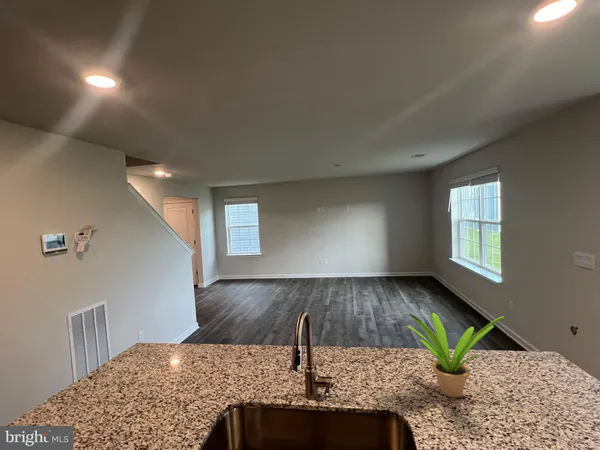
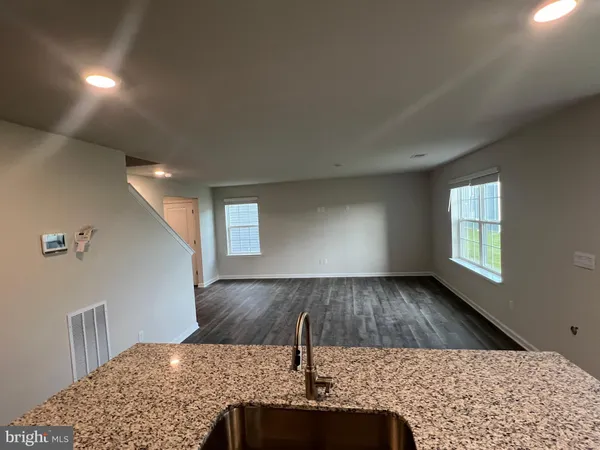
- potted plant (446, 347)
